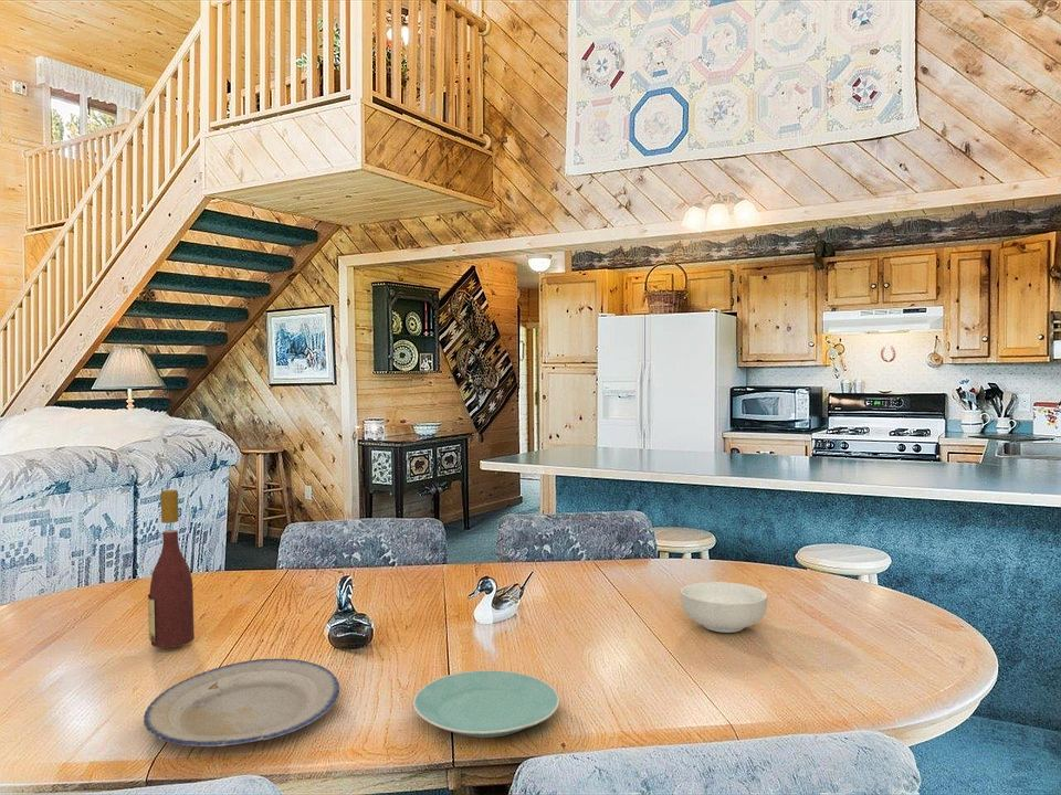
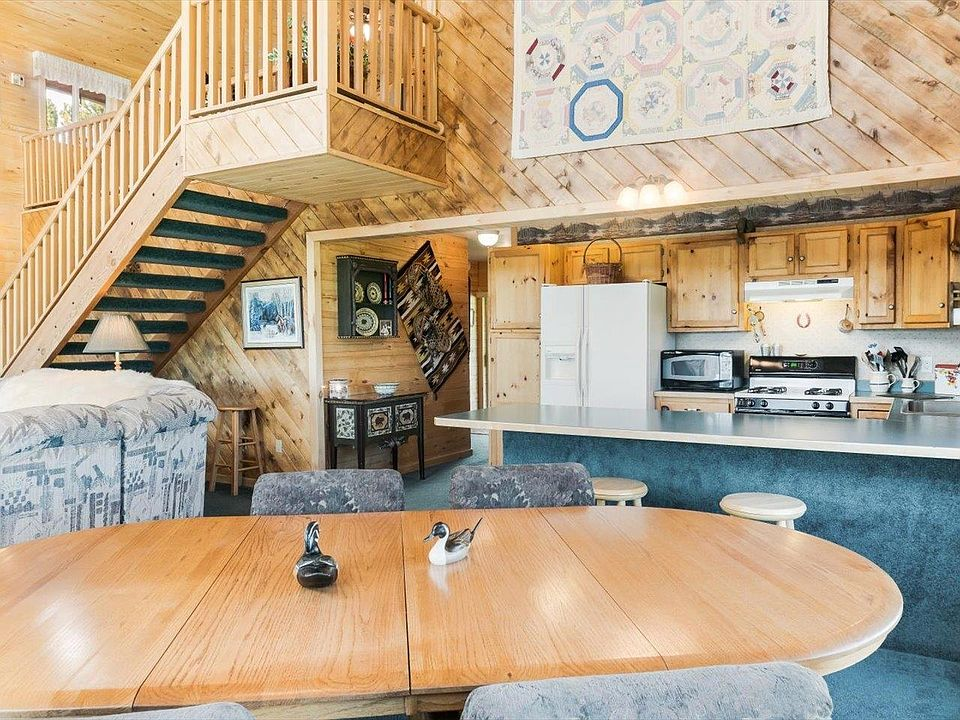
- plate (486, 706)
- cereal bowl (723, 608)
- wine bottle (170, 568)
- plate (245, 702)
